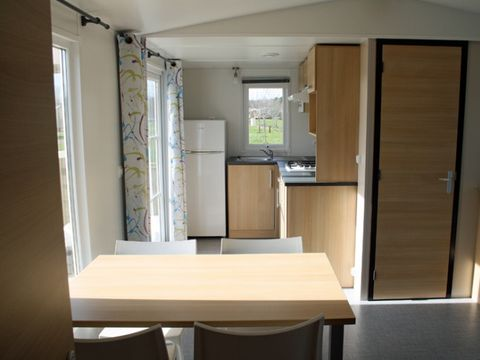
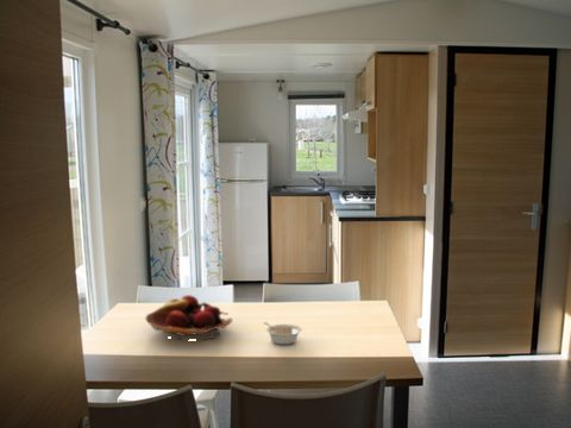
+ legume (282, 333)
+ fruit basket (187, 315)
